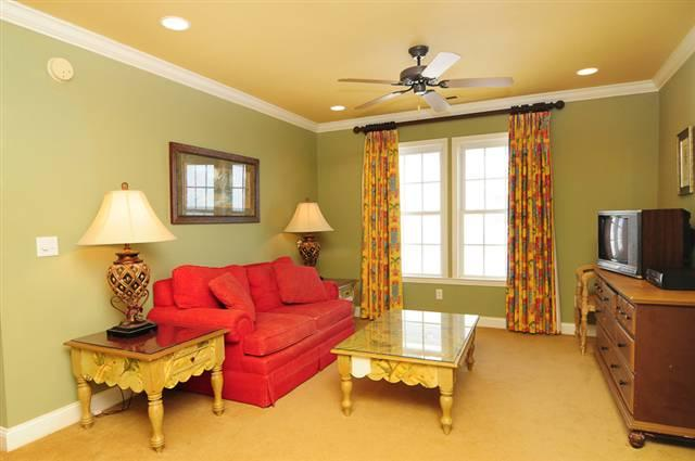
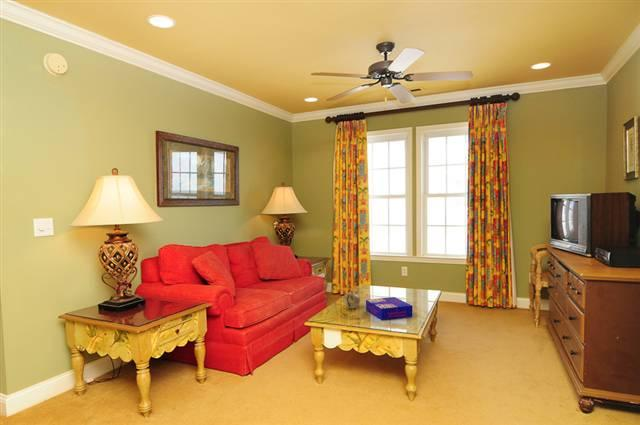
+ teapot (352, 298)
+ board game (388, 307)
